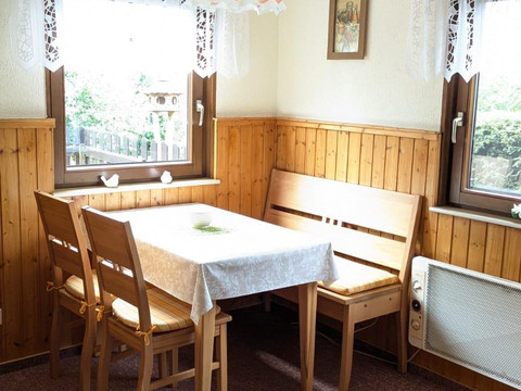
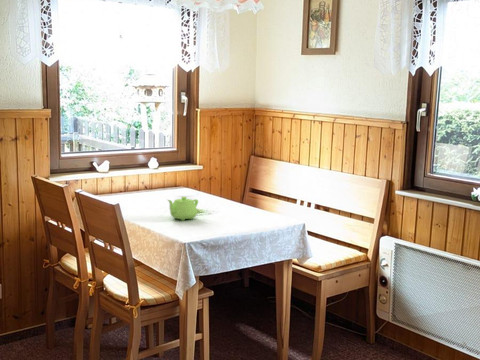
+ teapot (182, 207)
